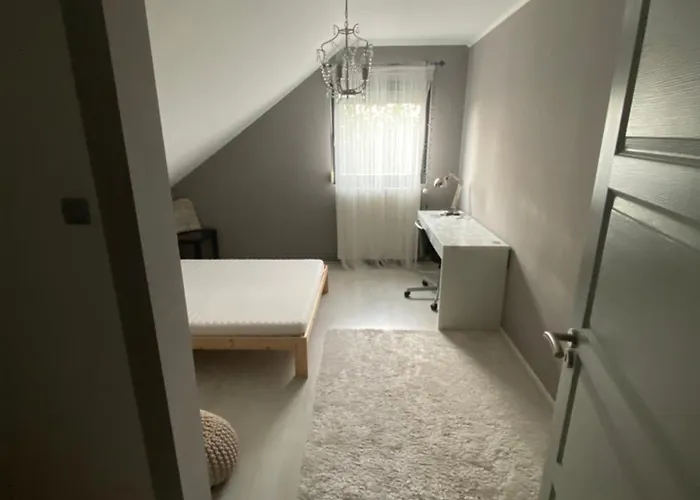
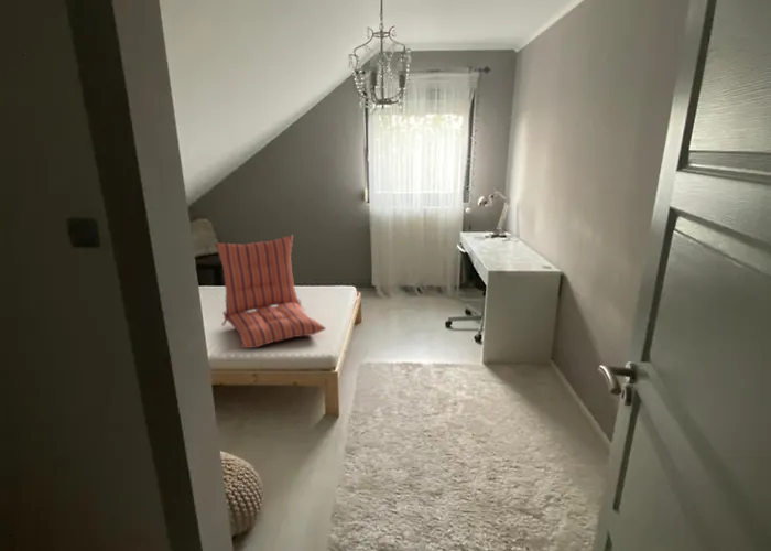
+ seat cushion (268, 288)
